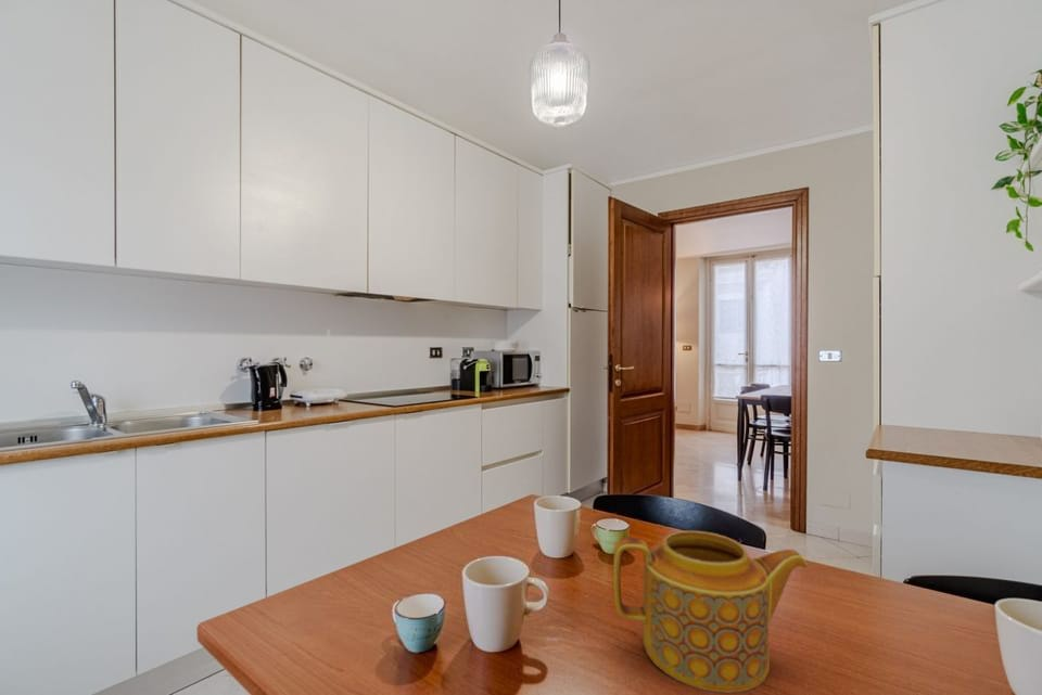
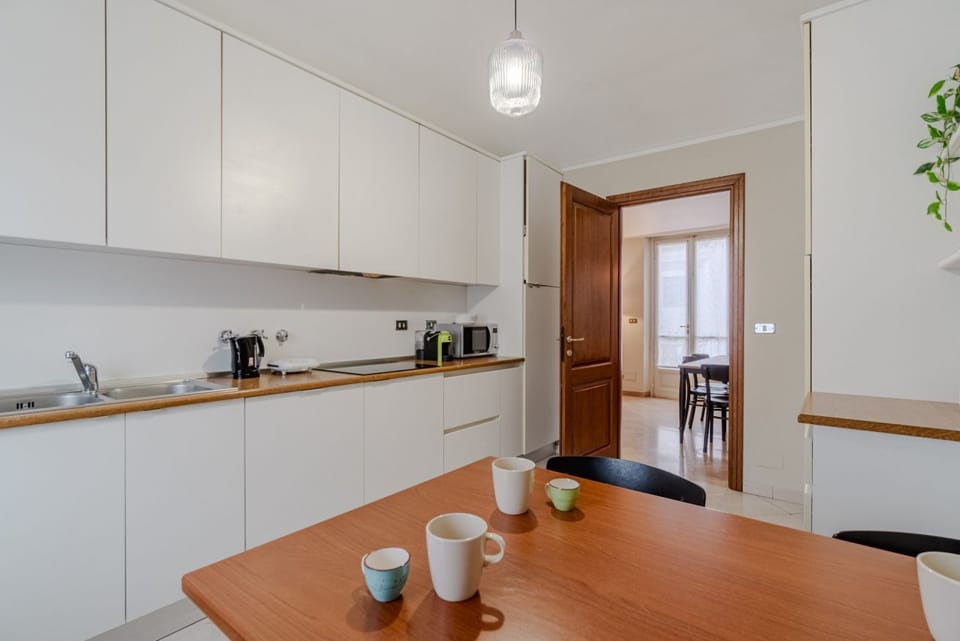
- teapot (708, 597)
